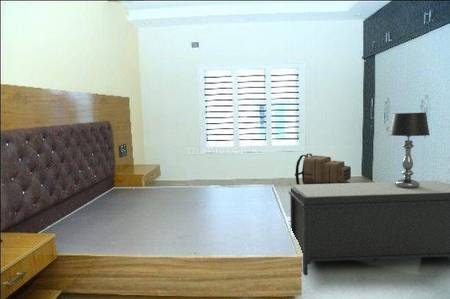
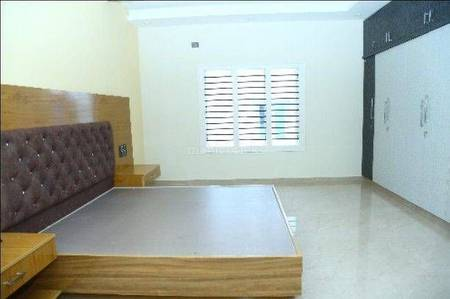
- table lamp (408, 149)
- bench (378, 223)
- backpack (322, 180)
